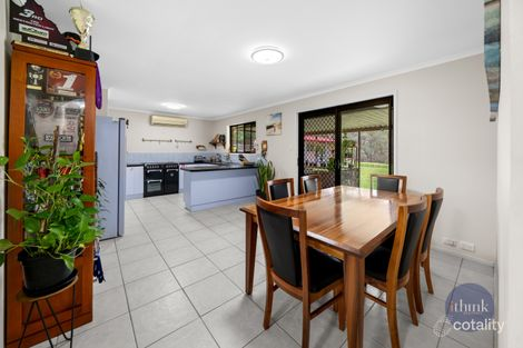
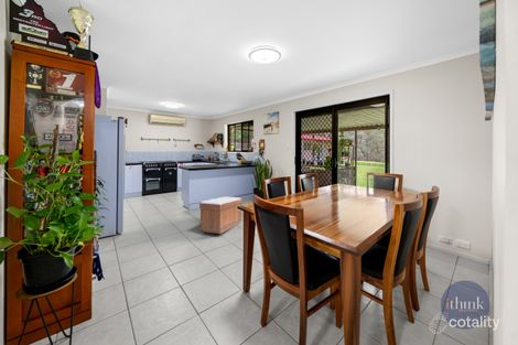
+ bench (222, 213)
